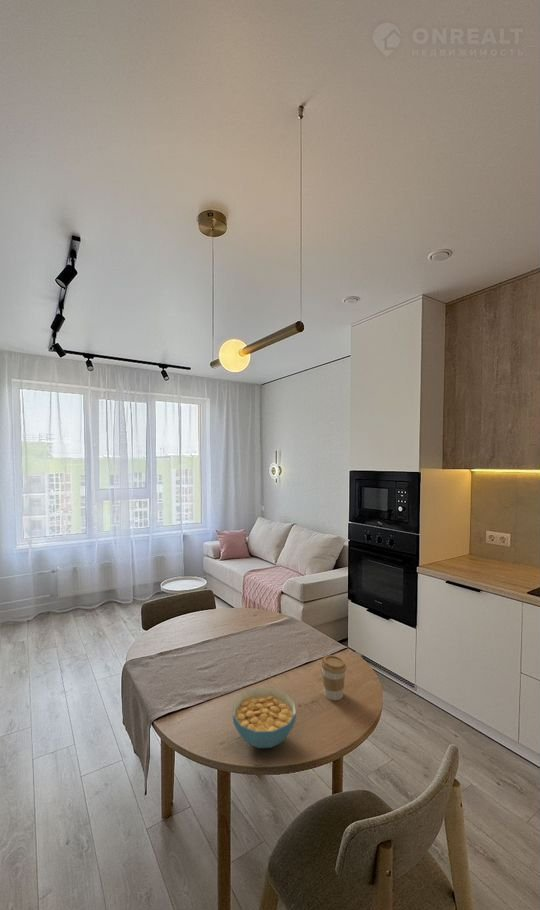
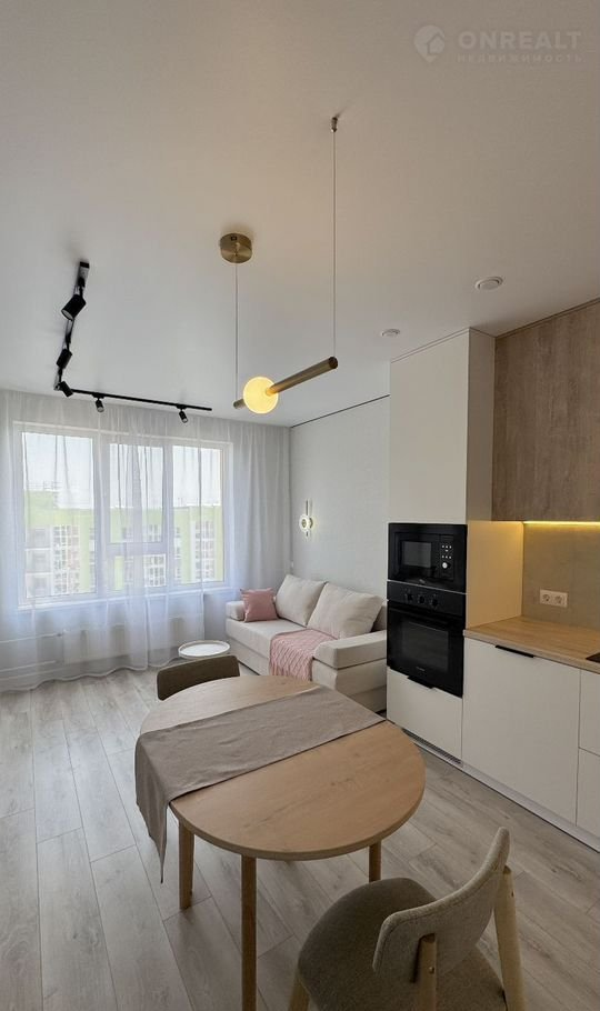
- cereal bowl (264, 723)
- coffee cup (333, 676)
